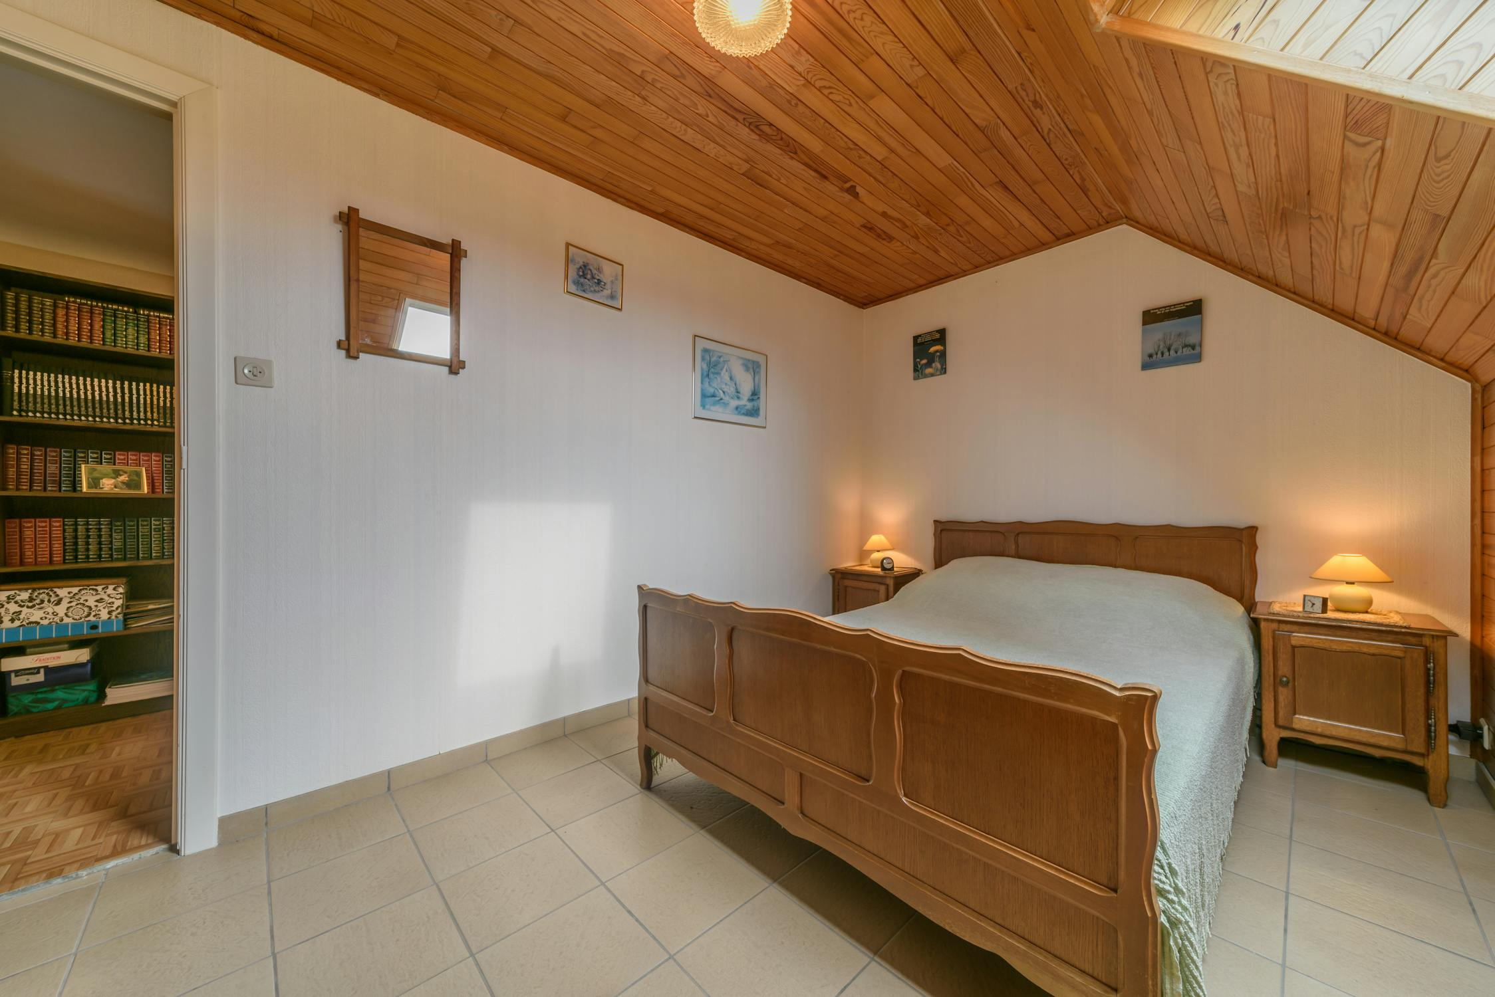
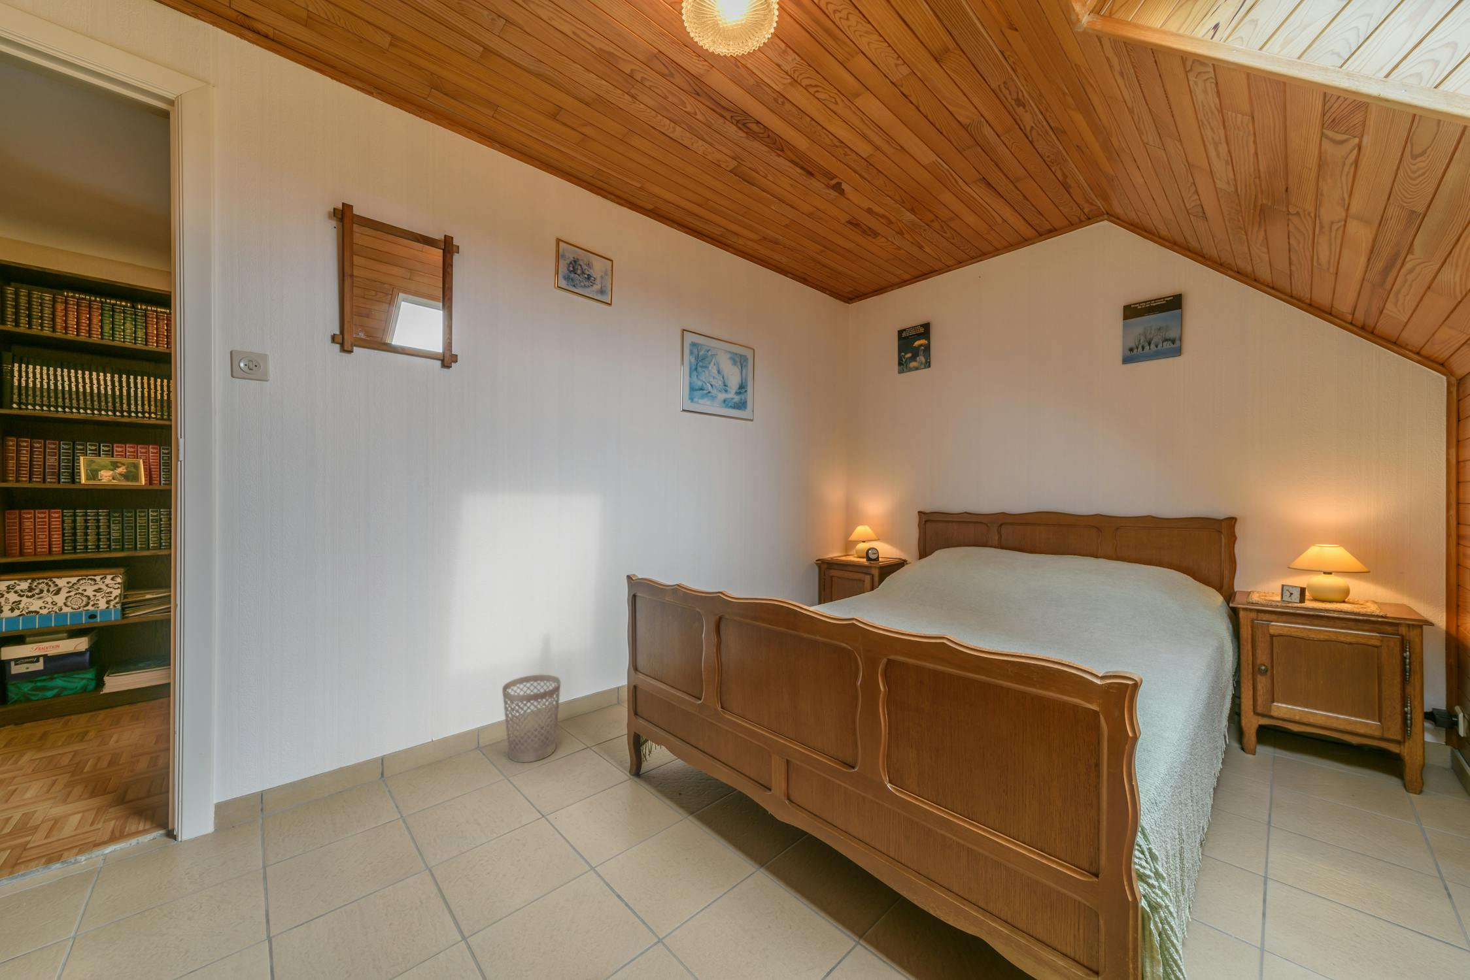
+ wastebasket (532, 718)
